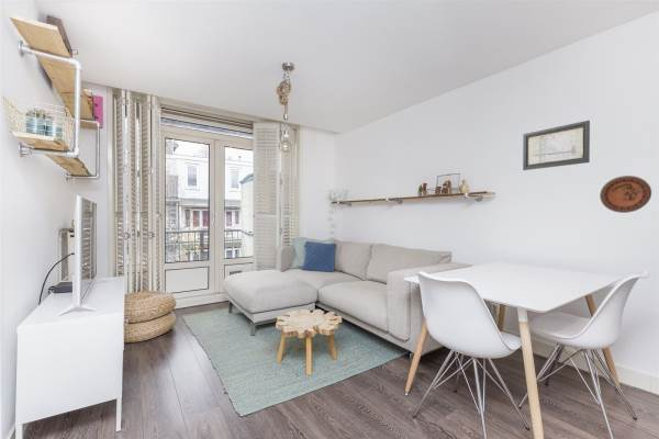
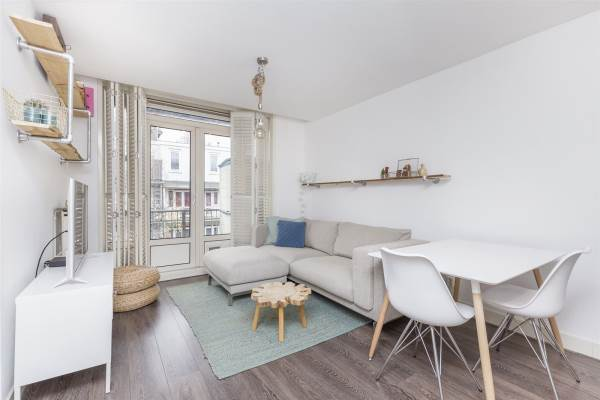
- decorative plate (624, 194)
- wall art (554, 147)
